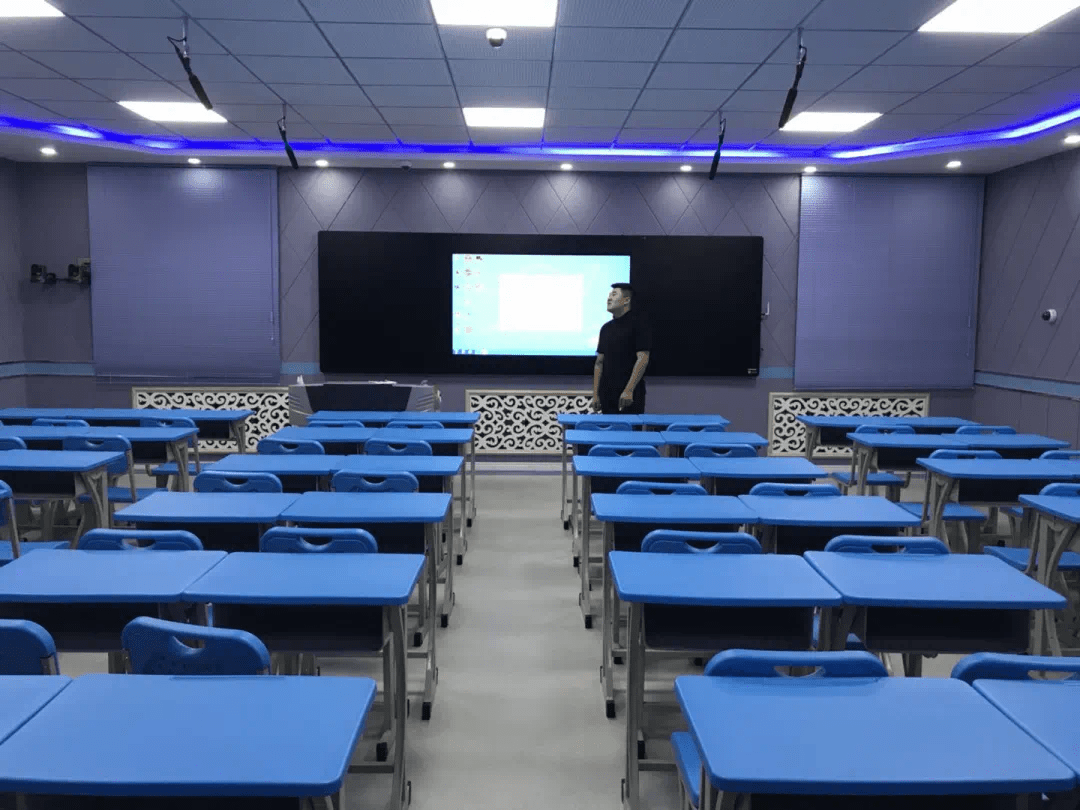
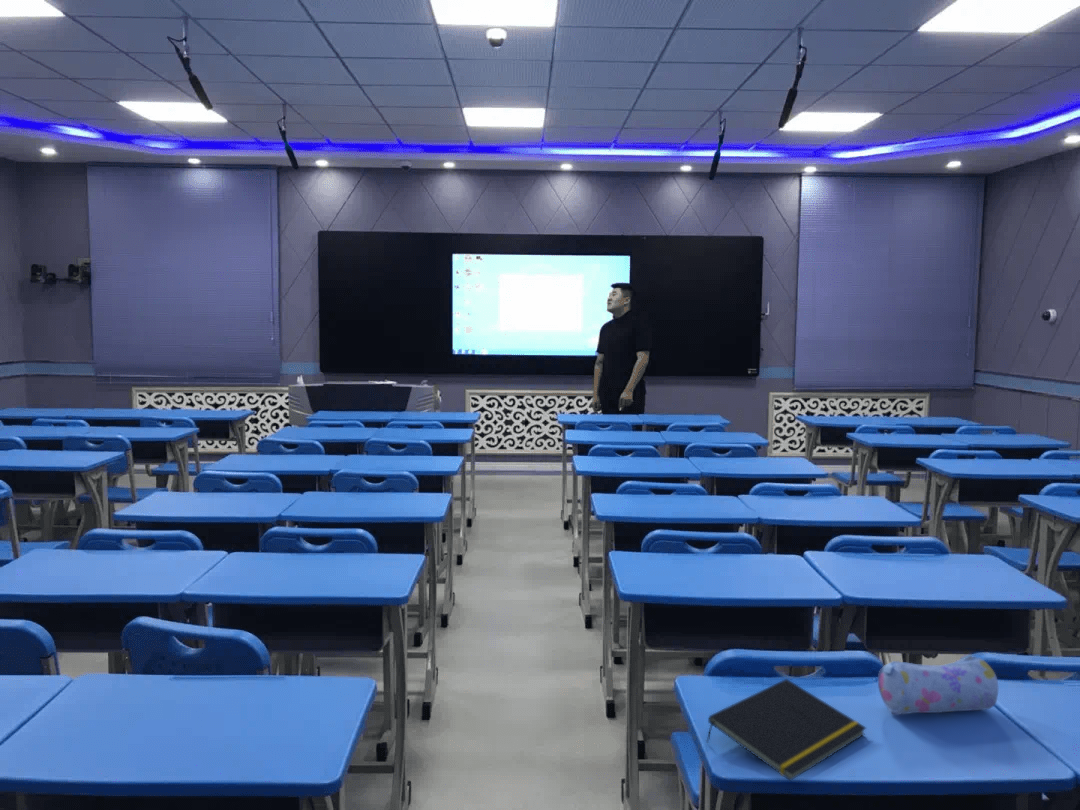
+ pencil case (937, 685)
+ notepad (788, 725)
